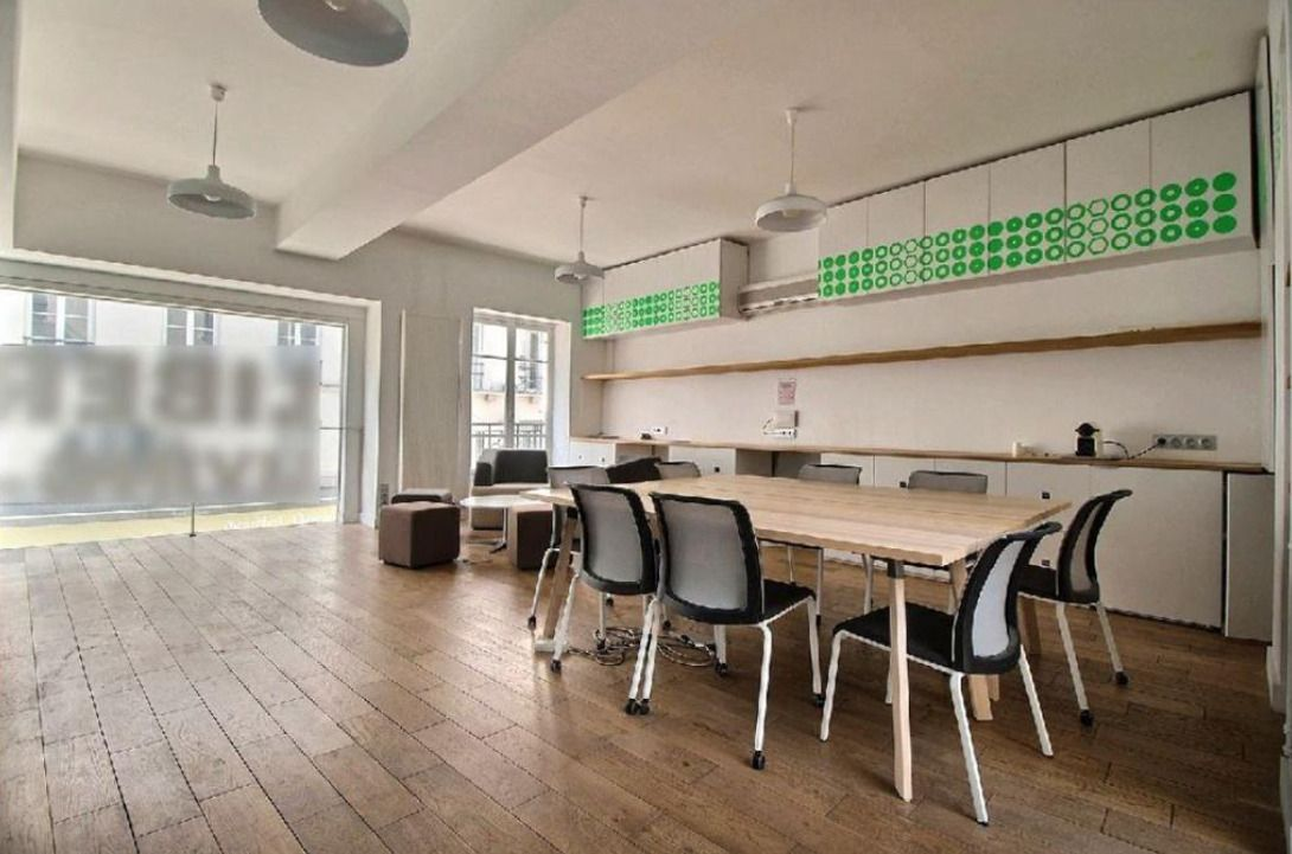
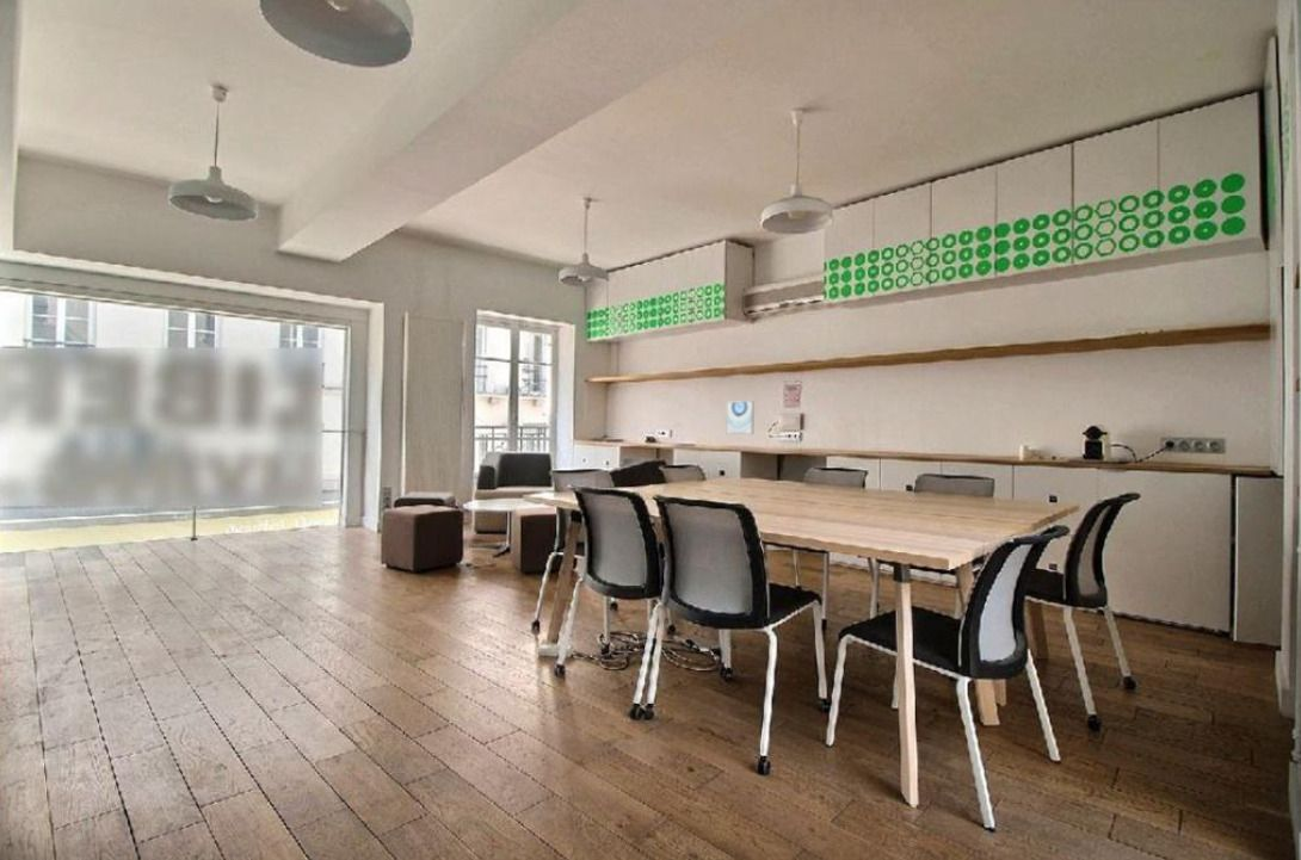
+ wall art (739, 417)
